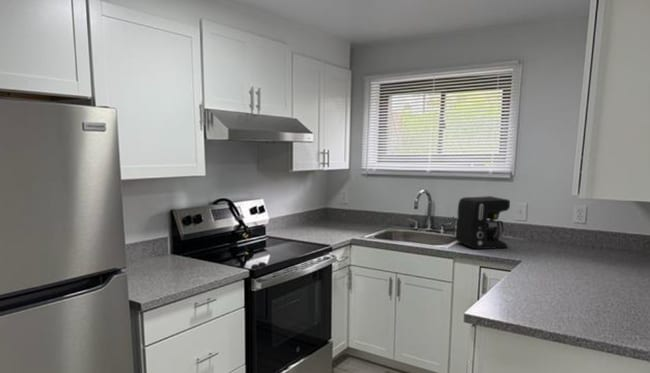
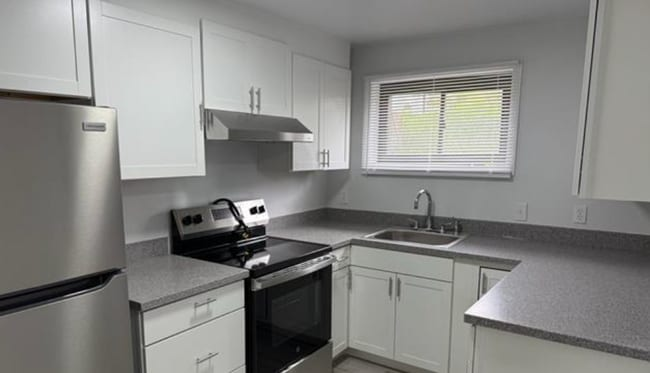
- coffee maker (484, 221)
